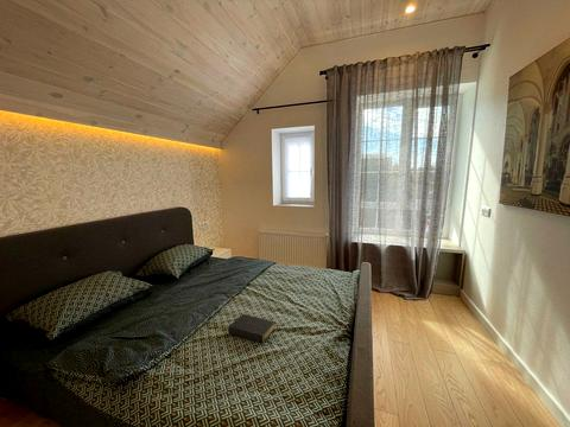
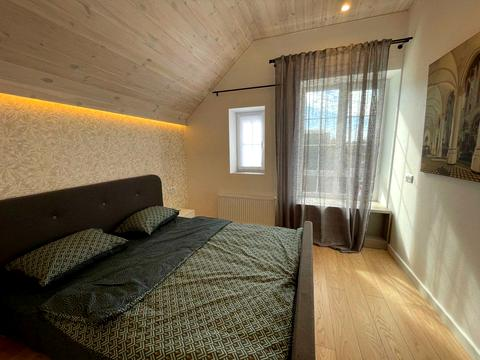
- bible (255, 329)
